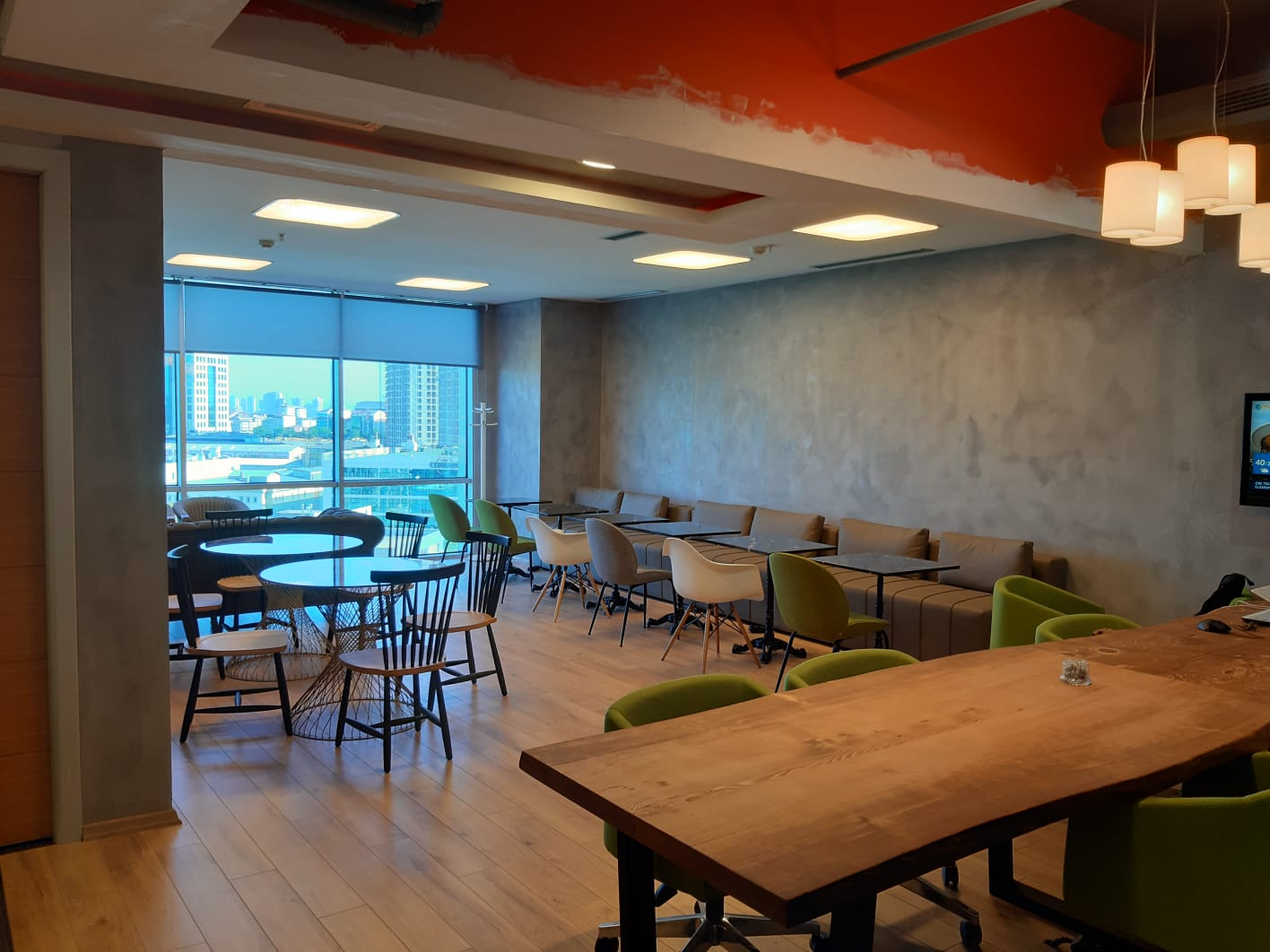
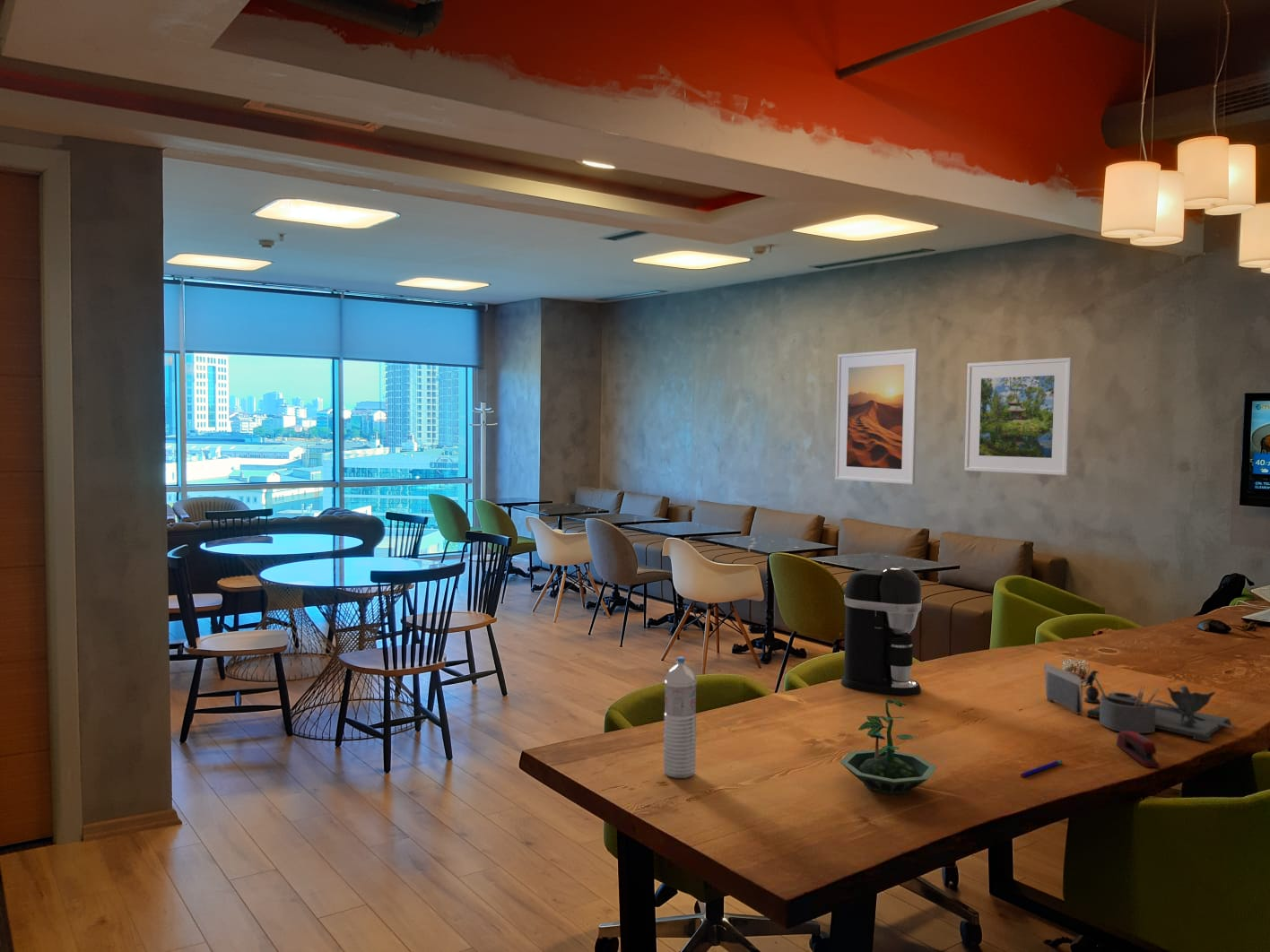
+ desk organizer (1130, 694)
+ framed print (1015, 417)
+ coffee maker (882, 627)
+ pen (1041, 768)
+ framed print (874, 417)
+ stapler (1136, 744)
+ terrarium (889, 714)
+ water bottle (680, 715)
